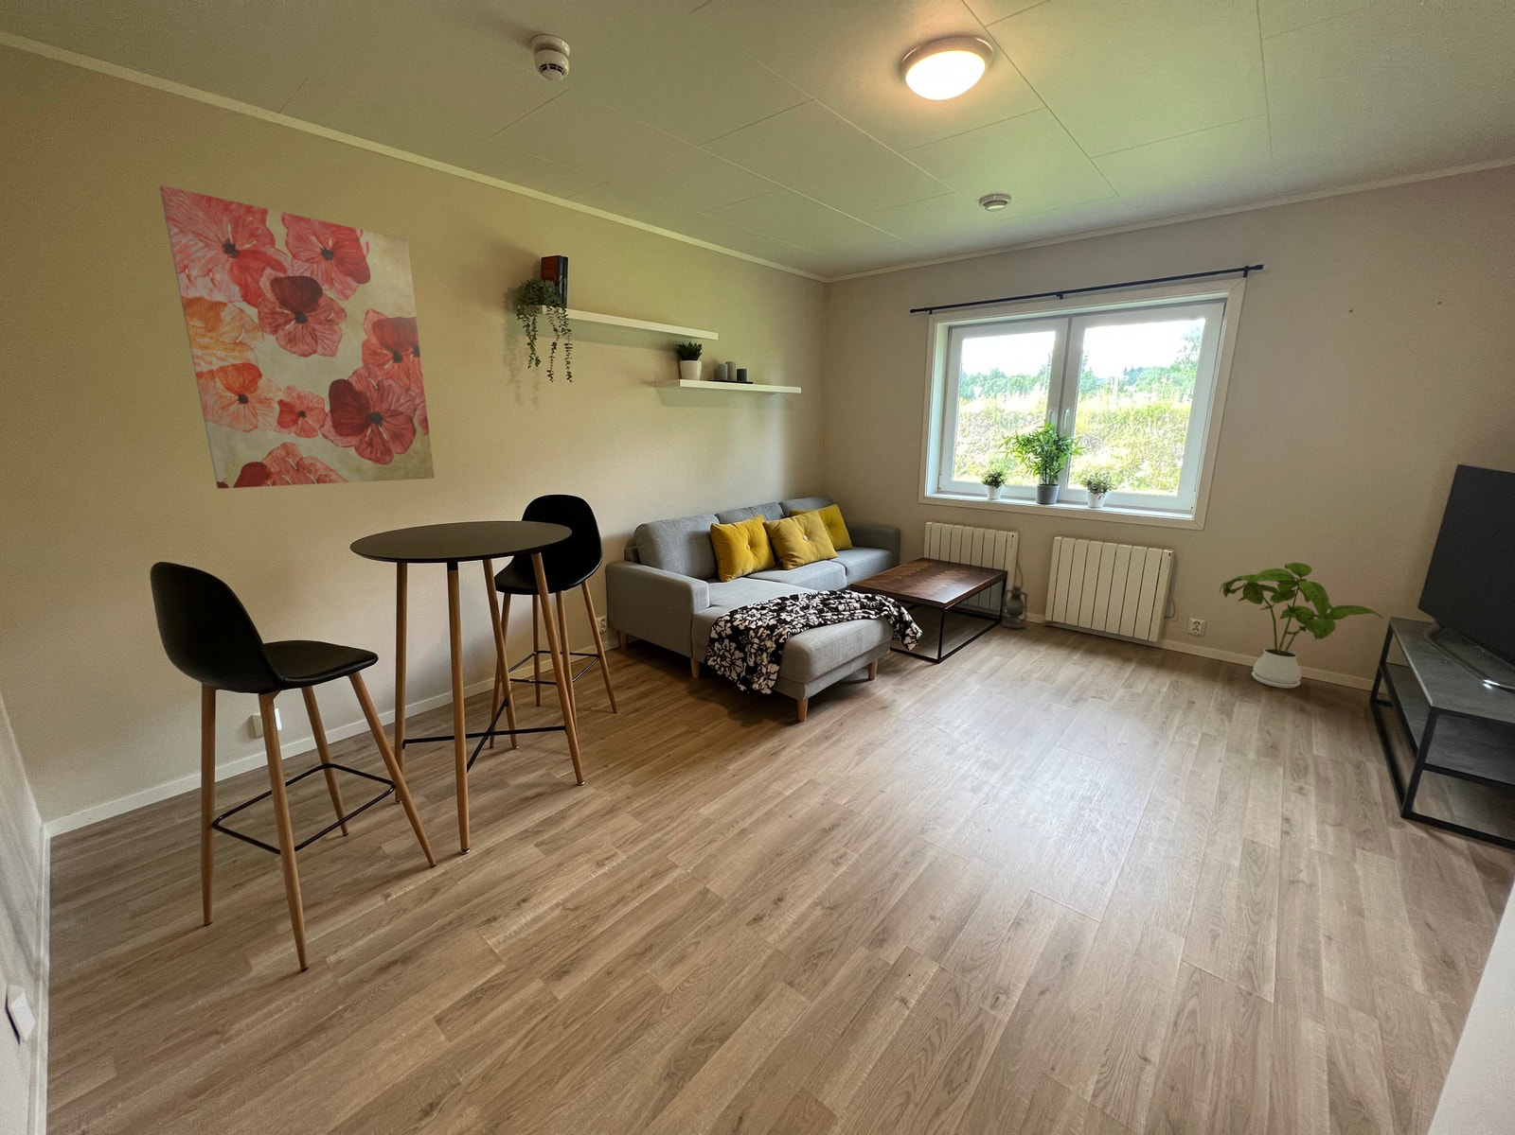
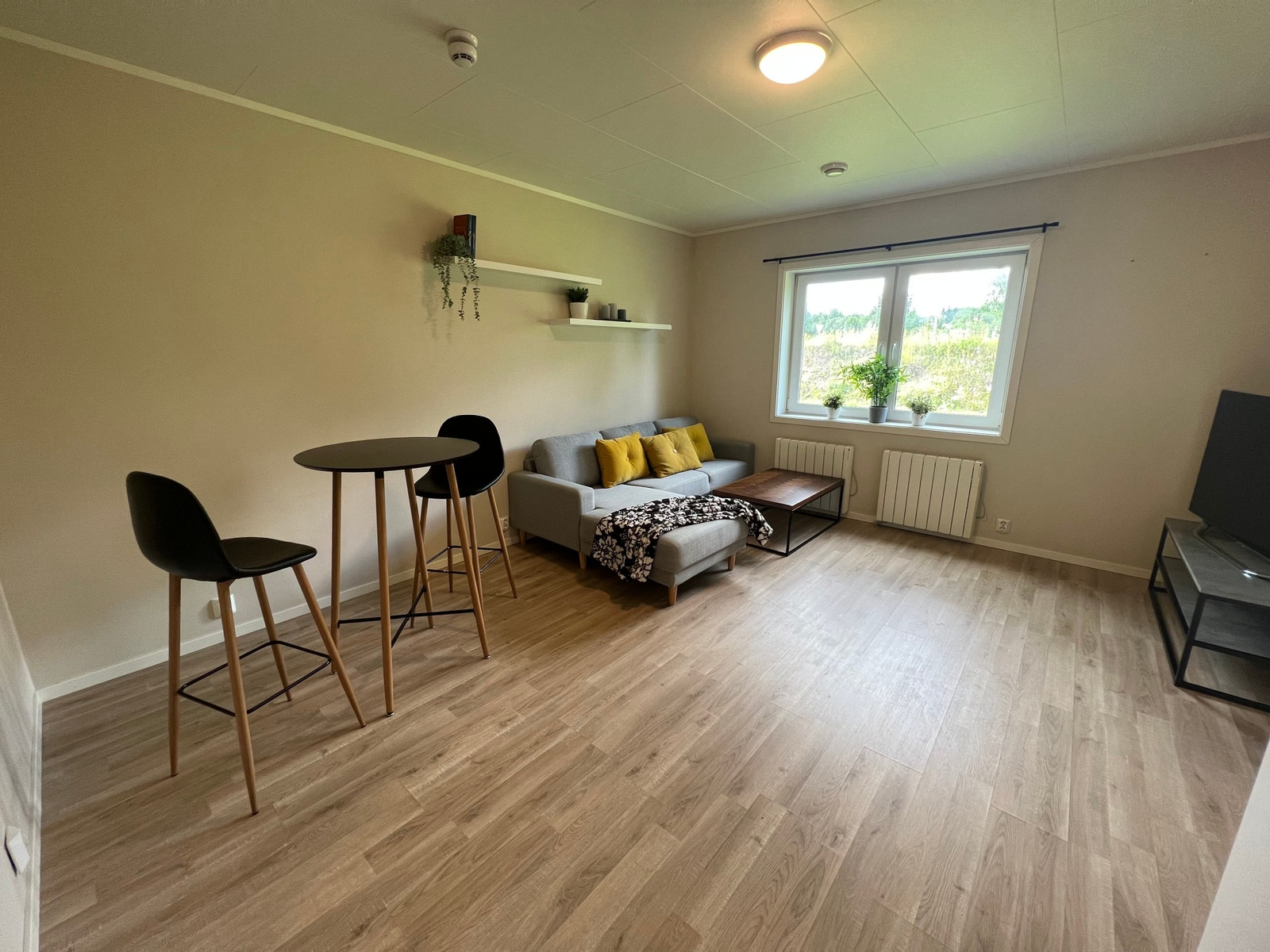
- wall art (319, 355)
- lantern (1014, 606)
- house plant (1296, 631)
